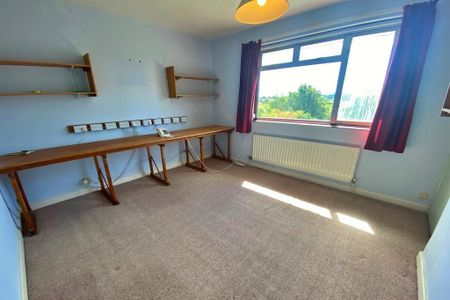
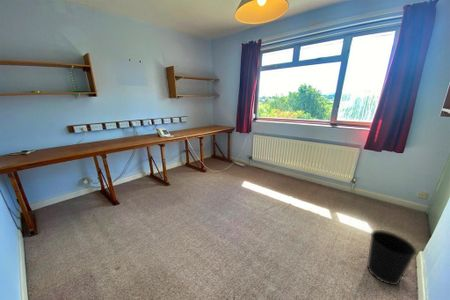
+ wastebasket (387, 257)
